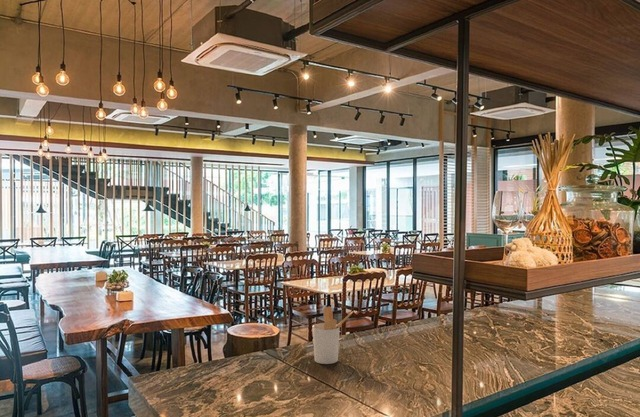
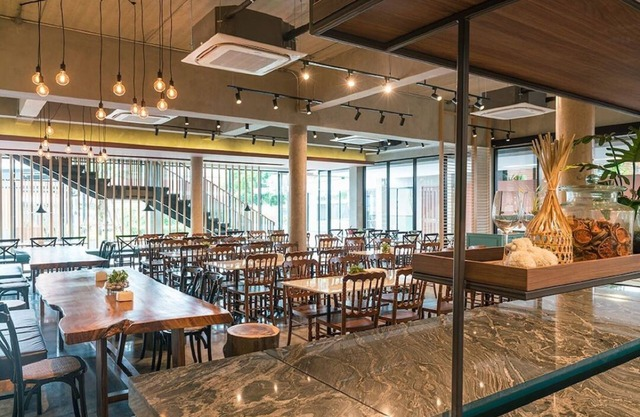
- utensil holder (333, 335)
